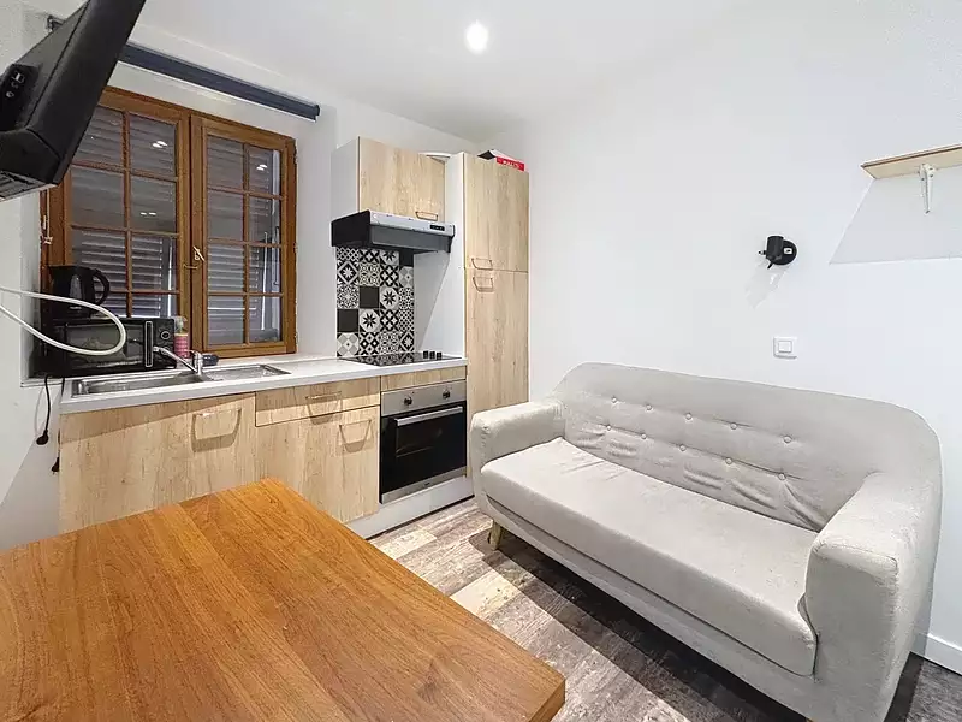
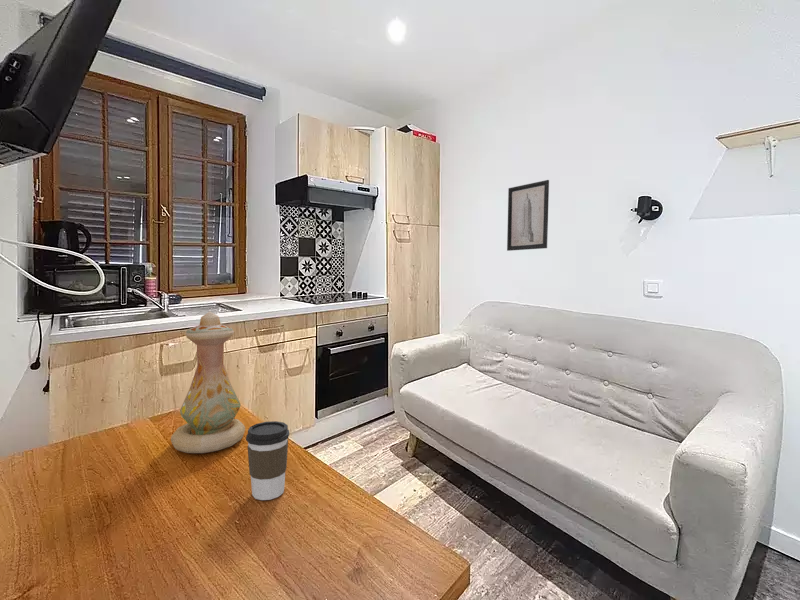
+ wall art (527, 217)
+ coffee cup (268, 460)
+ vase (208, 376)
